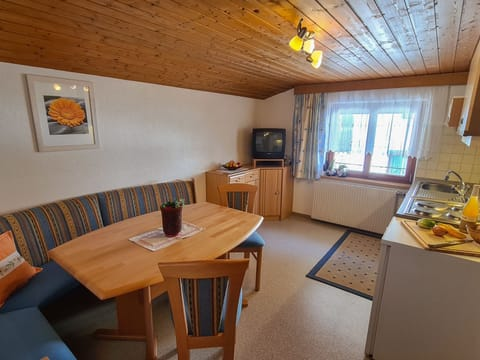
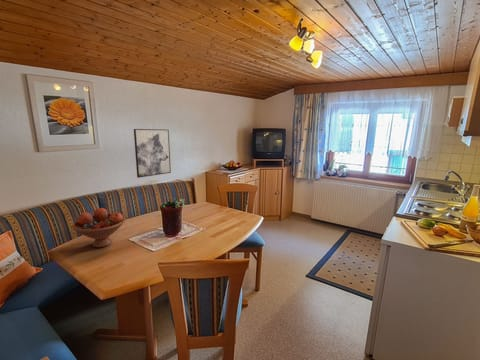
+ fruit bowl (100, 228)
+ wall art (153, 152)
